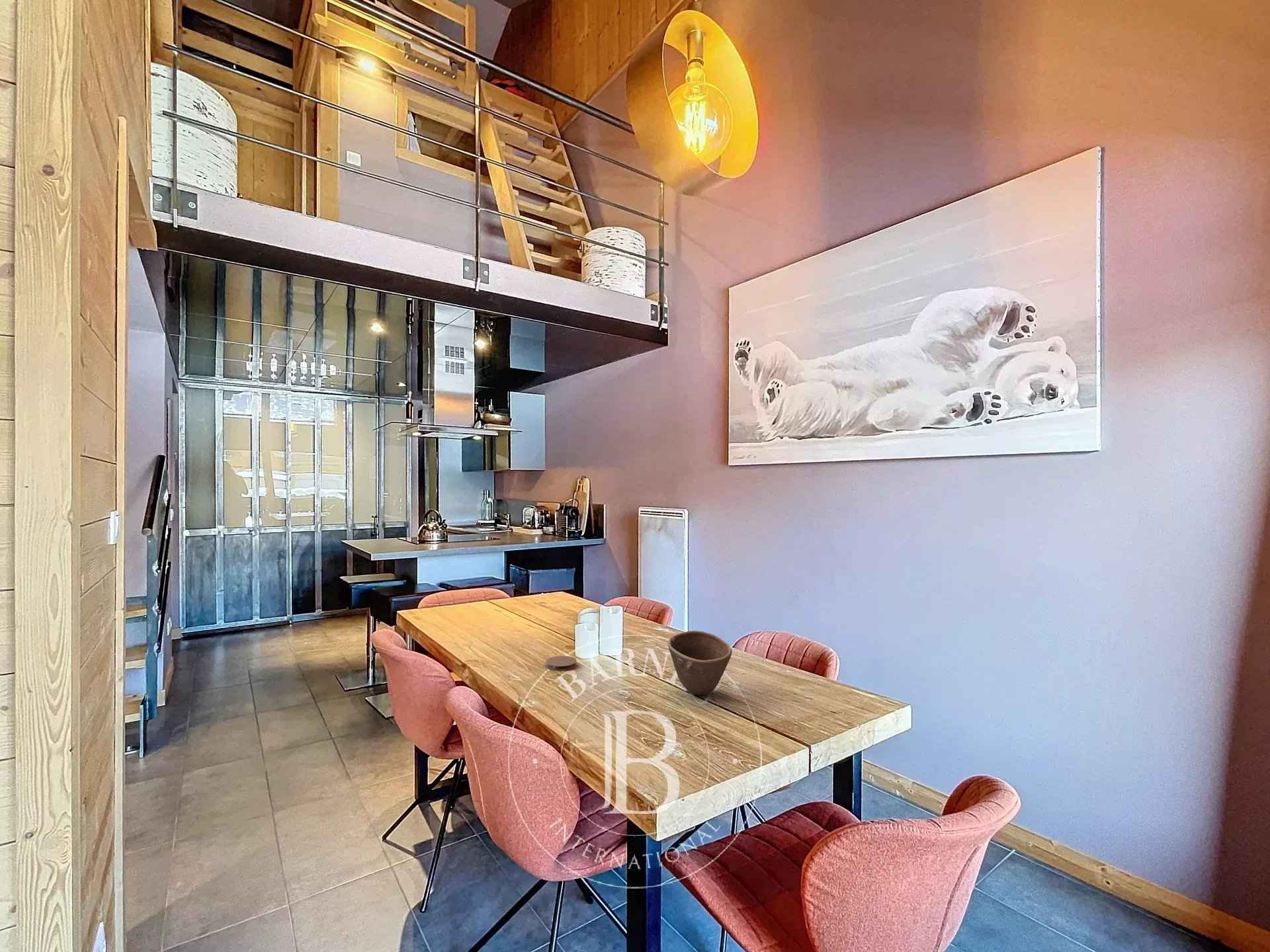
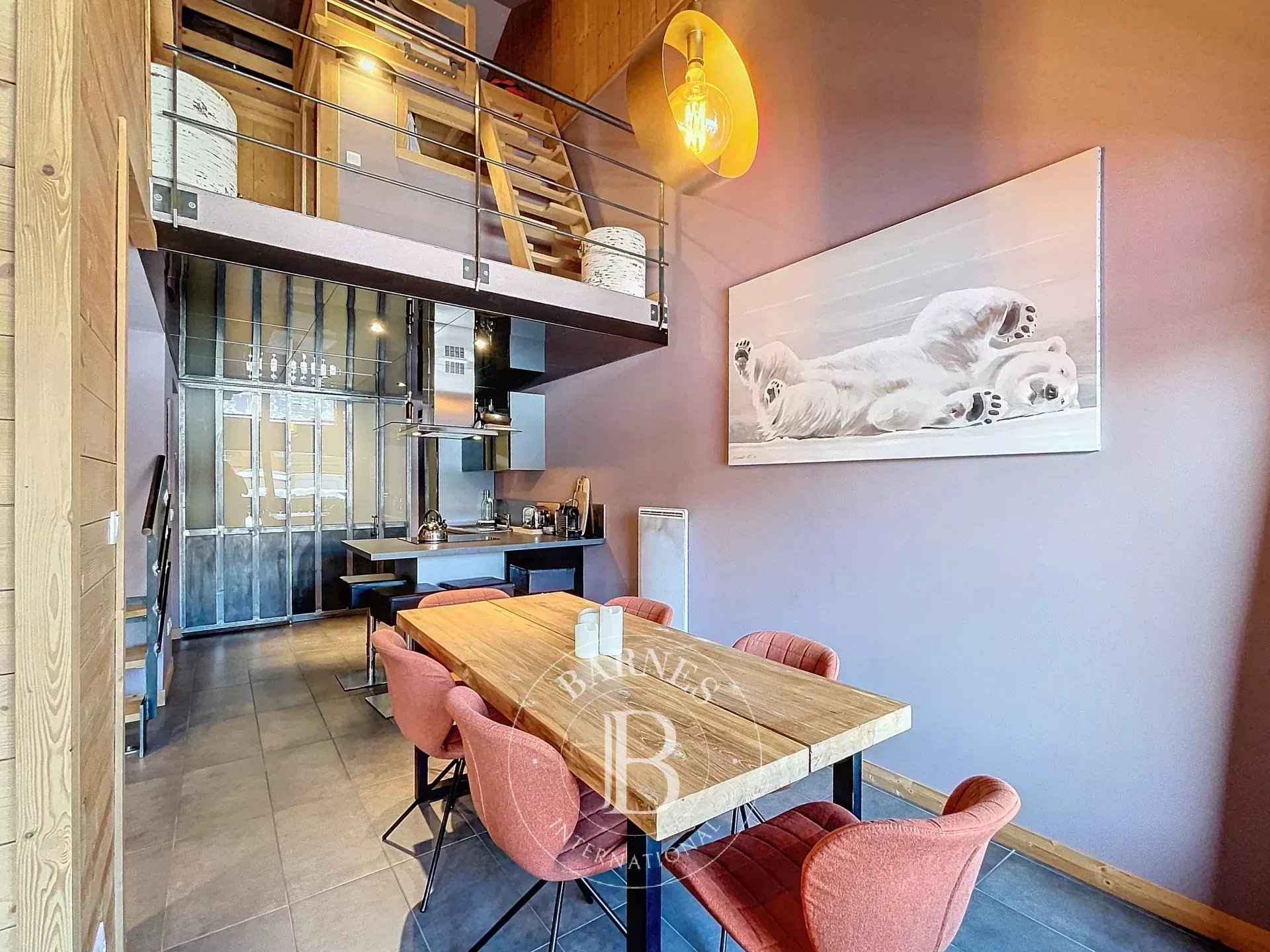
- coaster (561, 662)
- bowl (699, 666)
